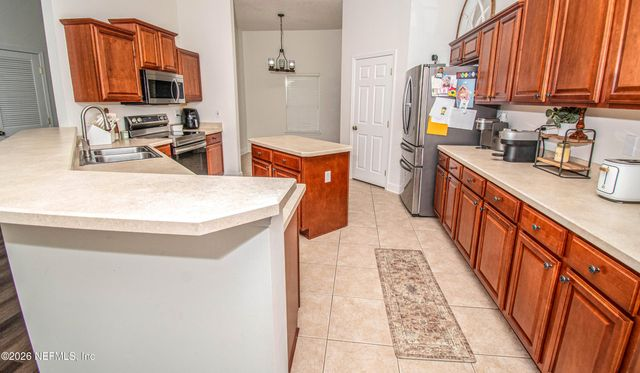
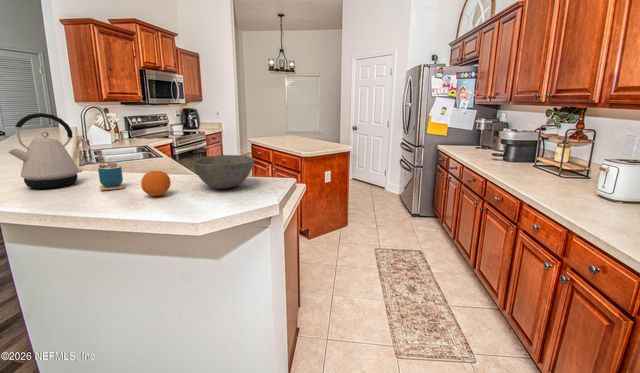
+ cup (110, 170)
+ bowl (224, 172)
+ fruit (156, 183)
+ kettle (45, 149)
